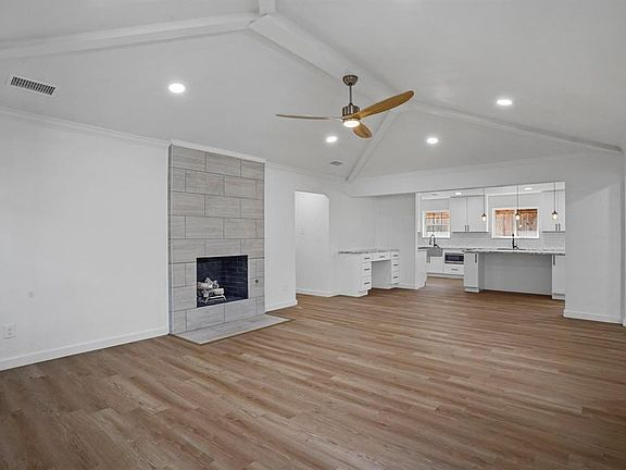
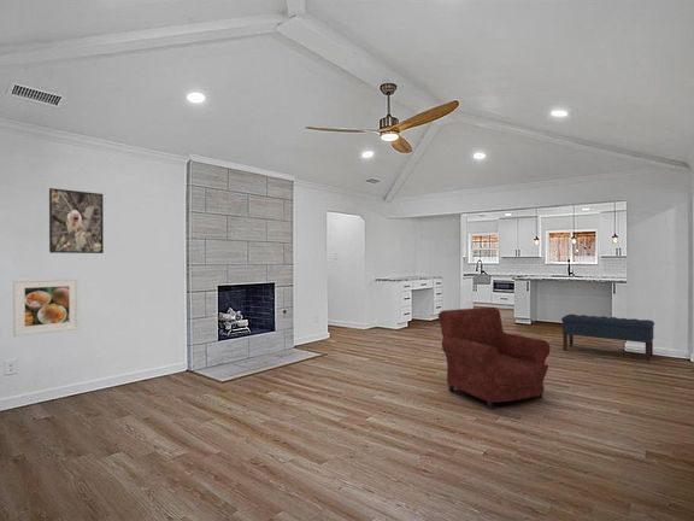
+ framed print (77, 222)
+ armchair (493, 352)
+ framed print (47, 305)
+ bench (606, 334)
